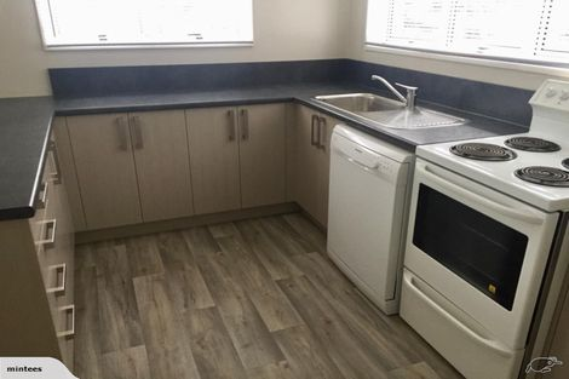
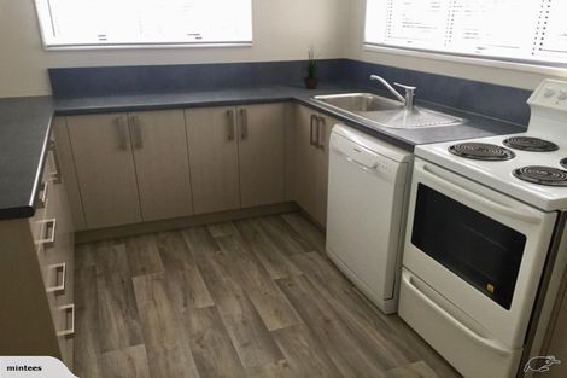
+ potted plant (310, 64)
